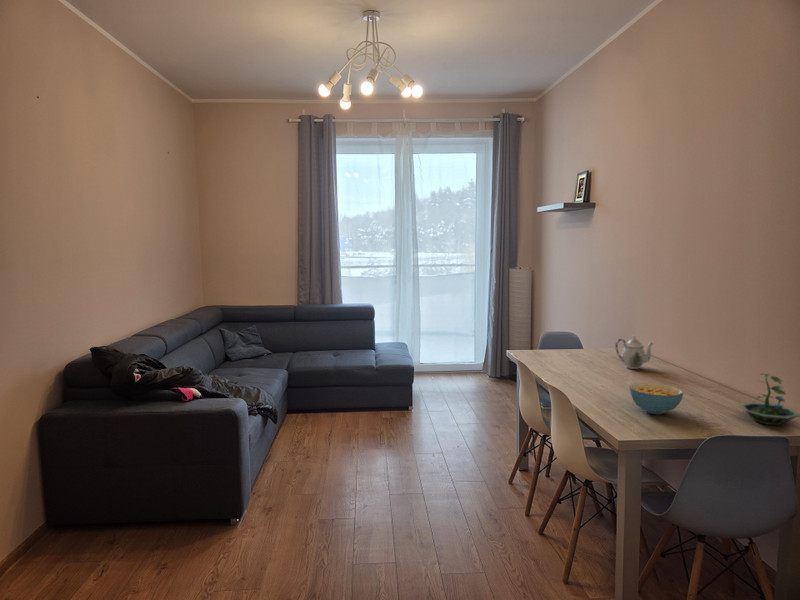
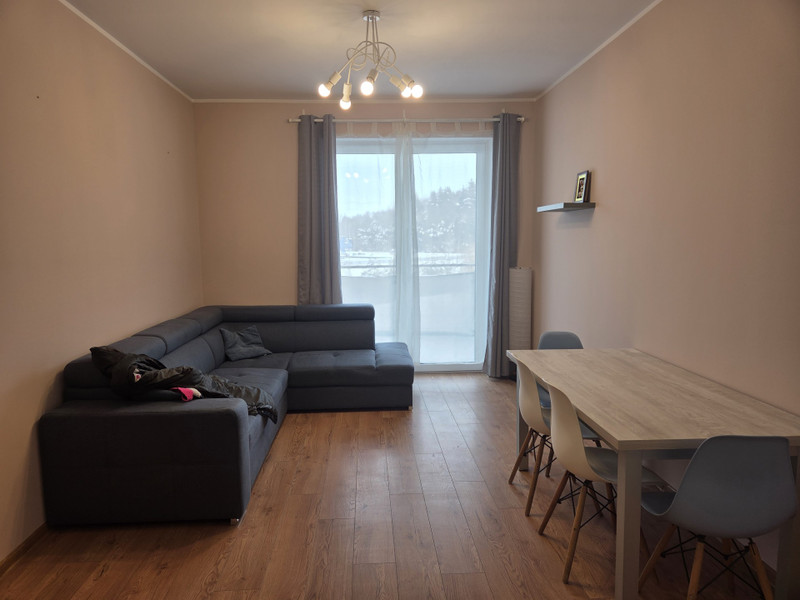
- terrarium (768, 384)
- cereal bowl (655, 400)
- teapot (634, 351)
